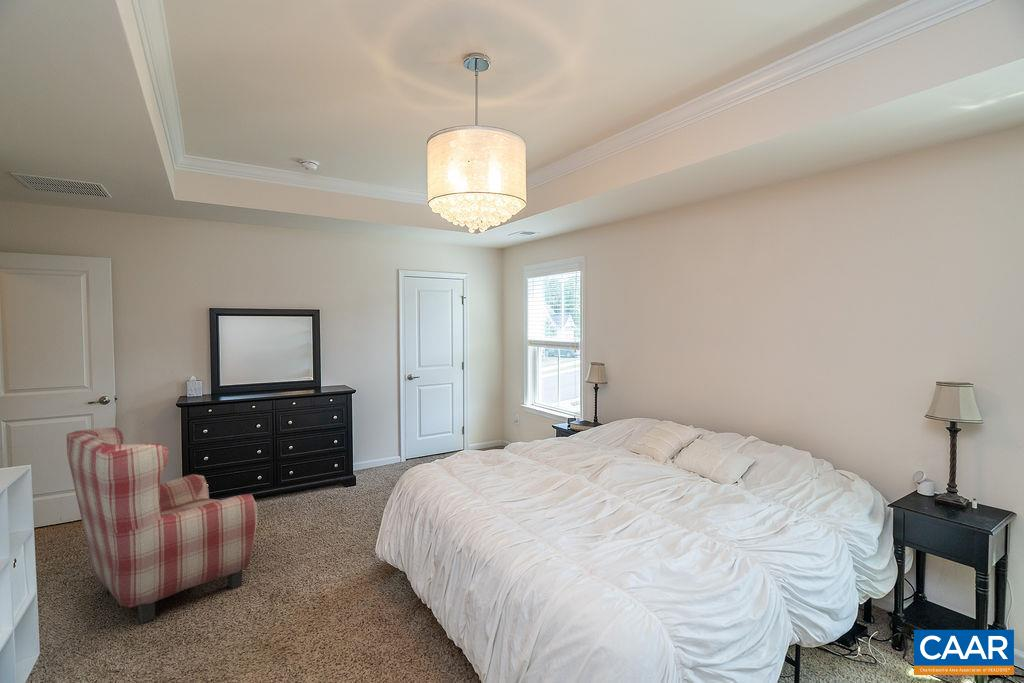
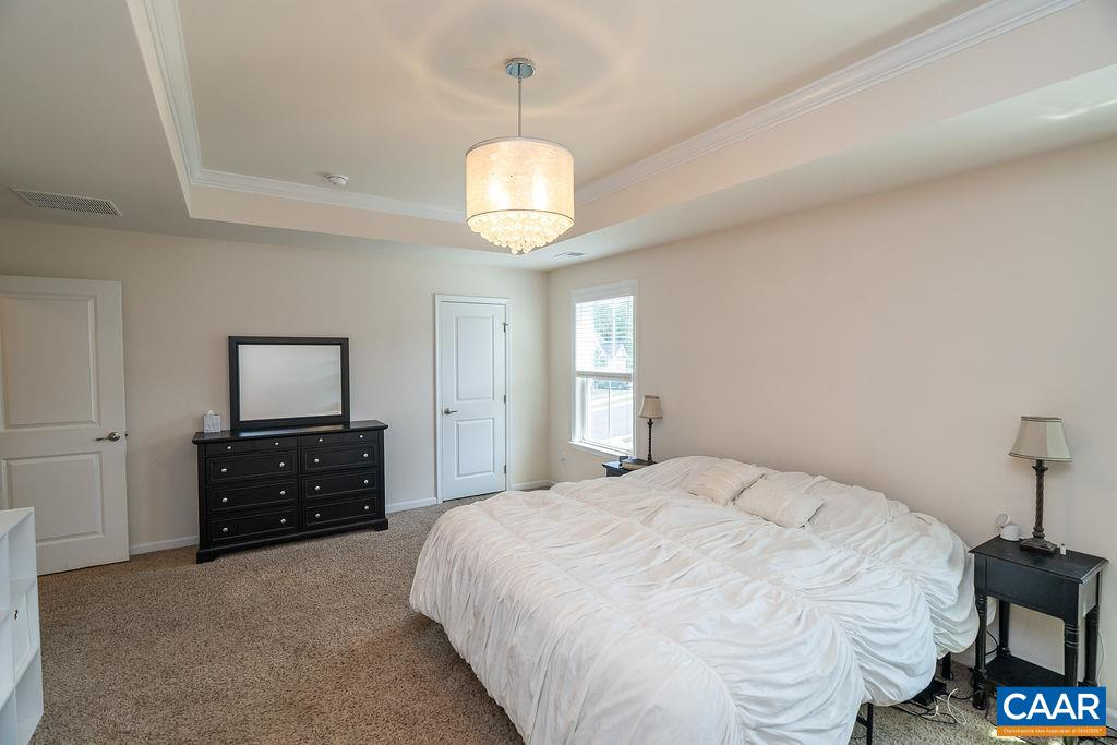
- armchair (164, 508)
